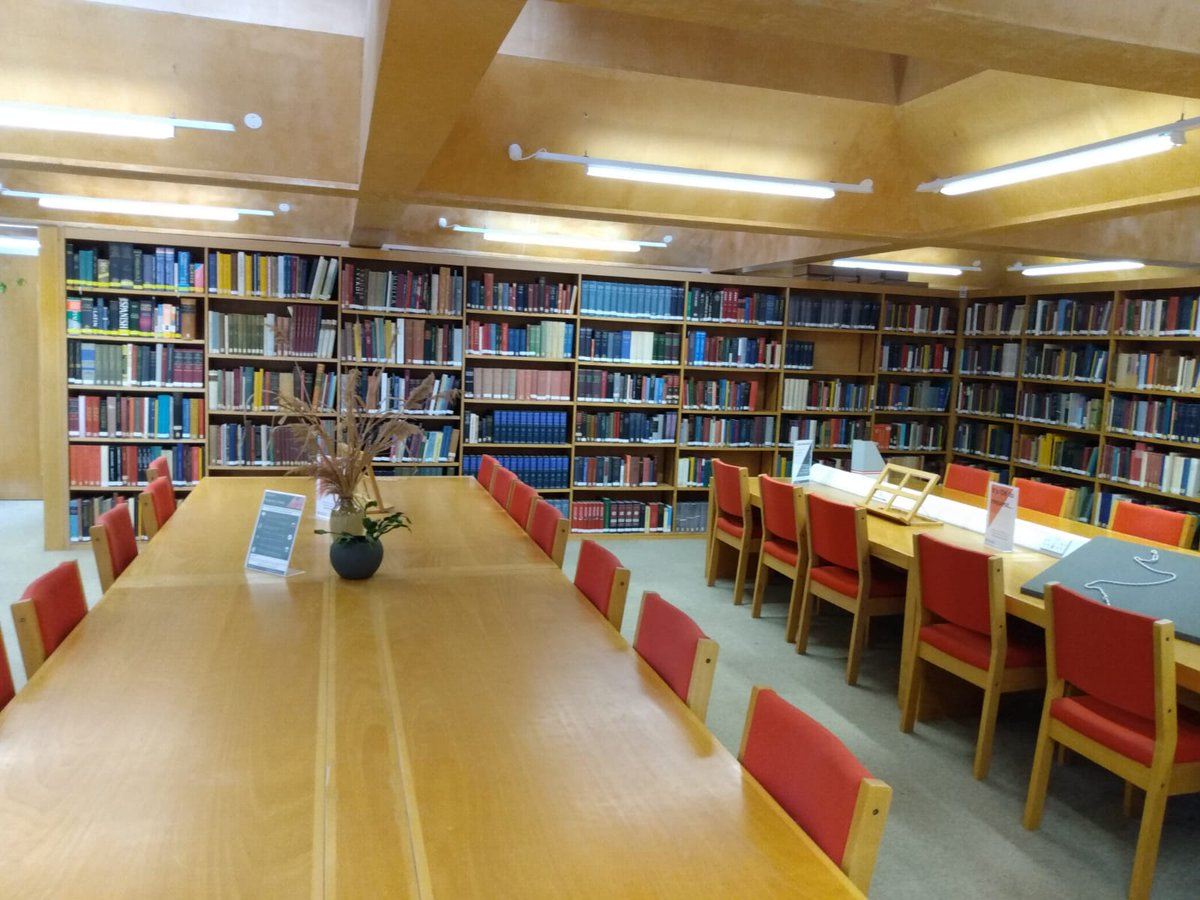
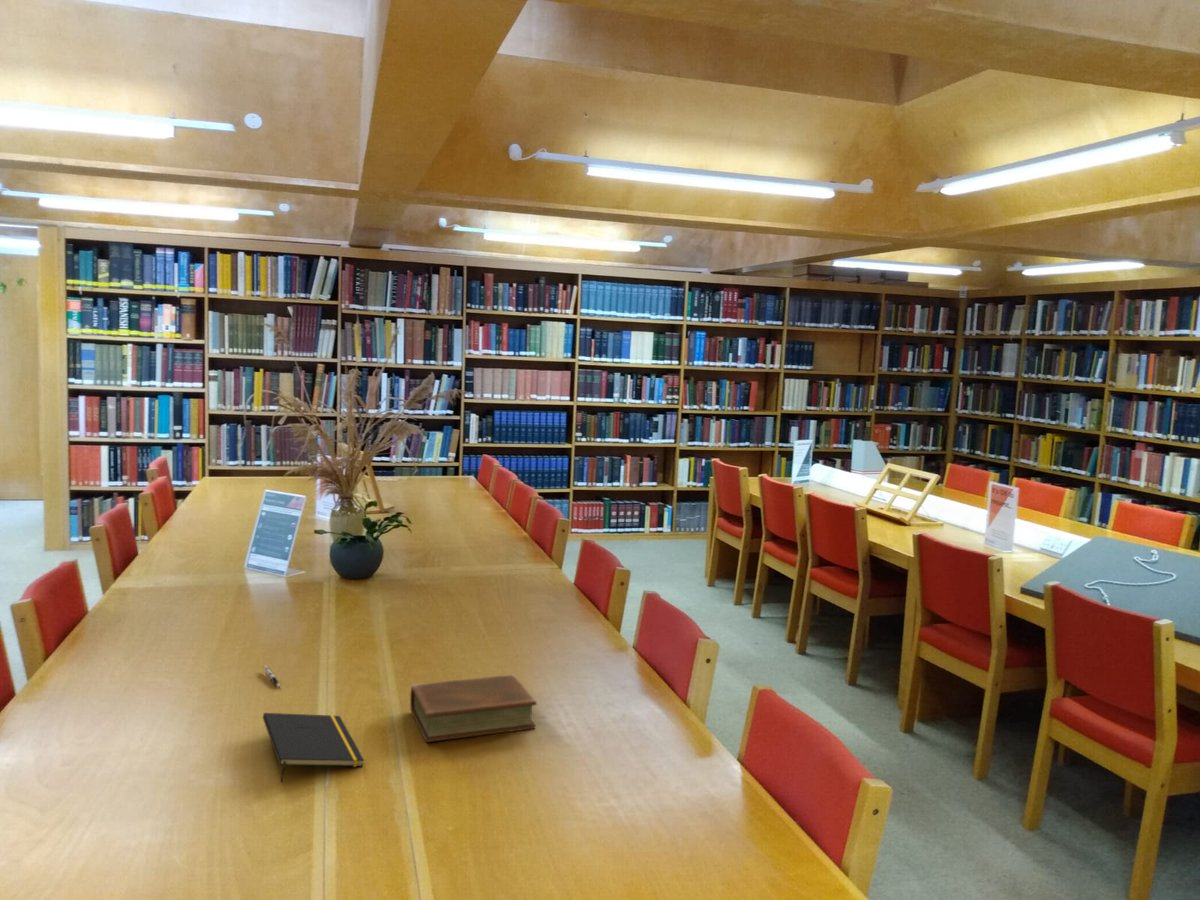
+ notepad (311, 738)
+ pen (272, 676)
+ book (472, 705)
